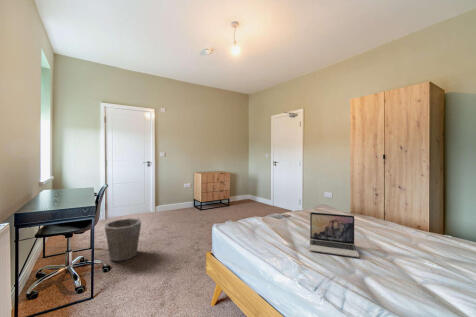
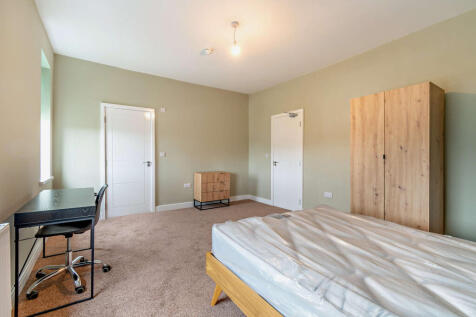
- laptop (332, 232)
- waste bin (123, 239)
